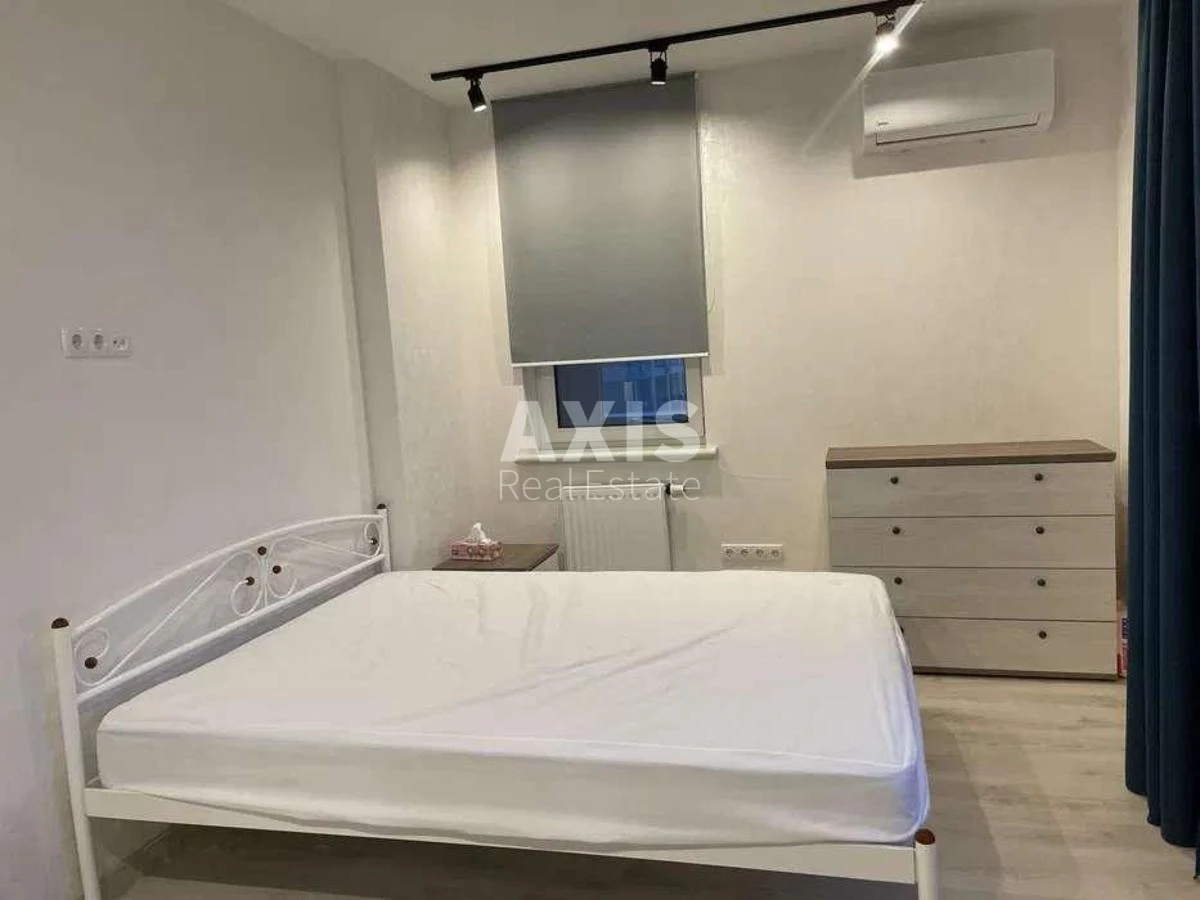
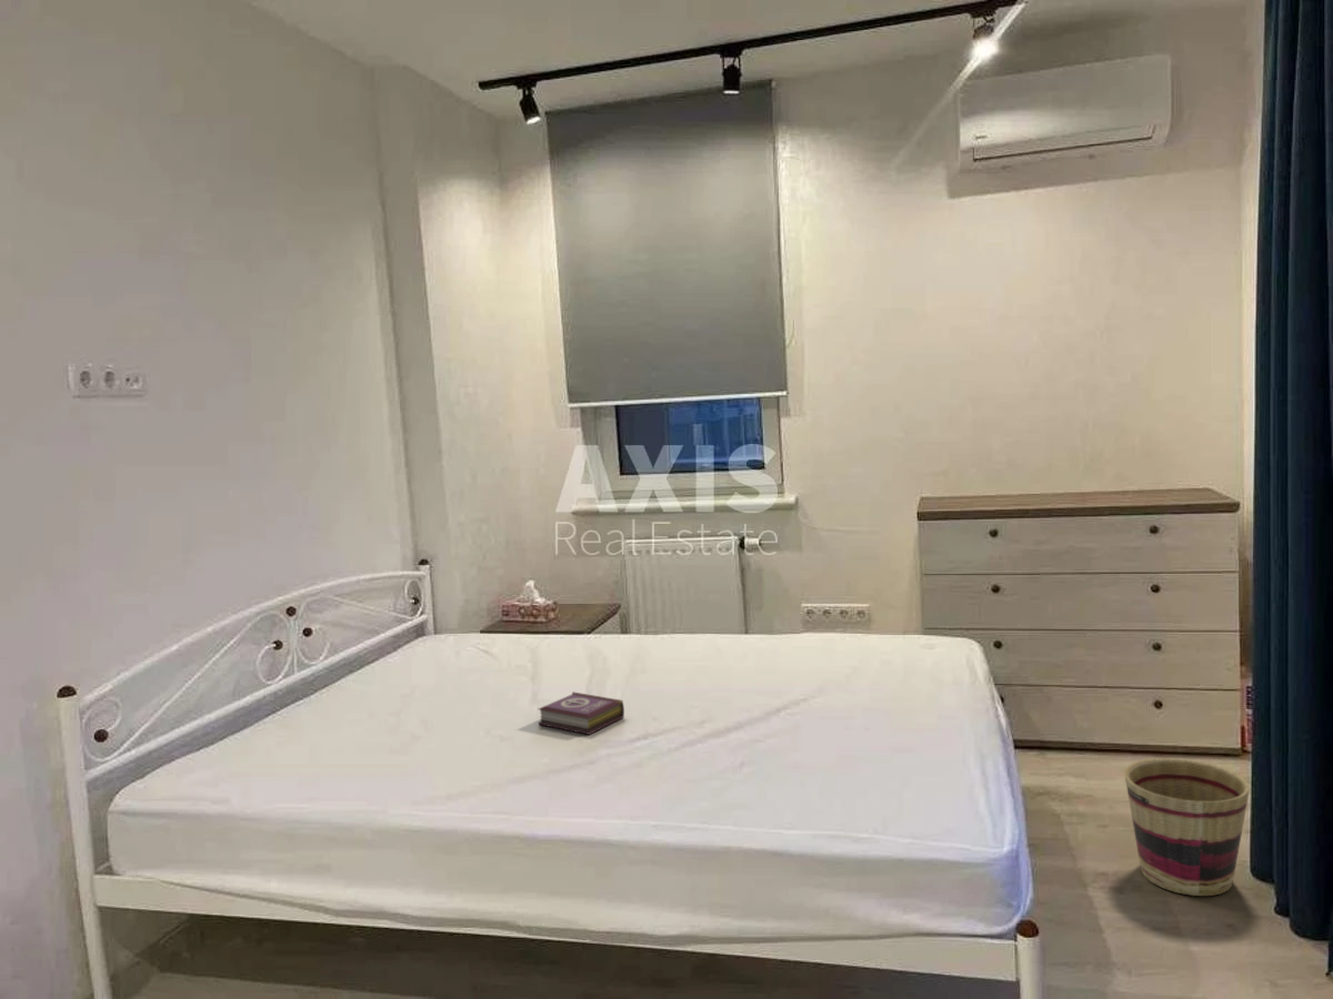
+ basket (1185, 827)
+ book (581, 712)
